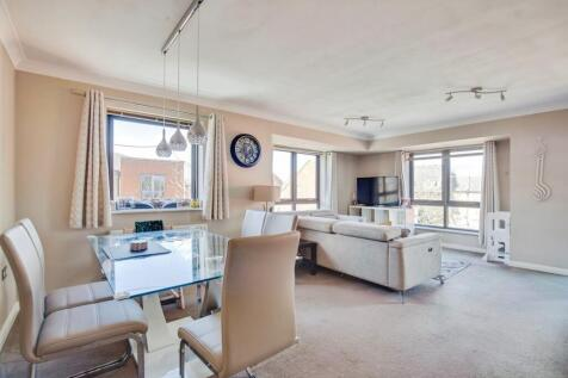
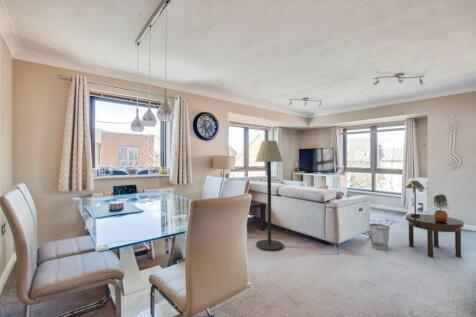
+ potted plant (440, 207)
+ floor lamp (269, 193)
+ wastebasket (379, 236)
+ side table (433, 234)
+ table lamp (415, 198)
